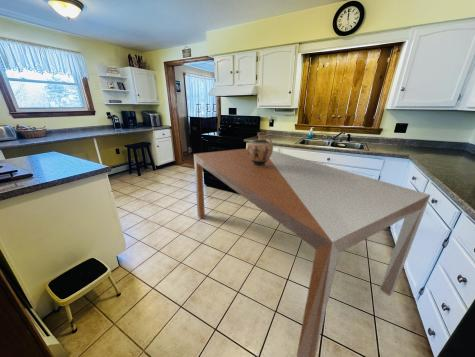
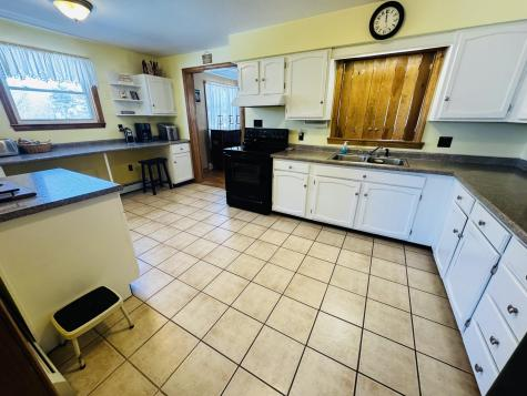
- ceramic jug (260, 149)
- table (273, 209)
